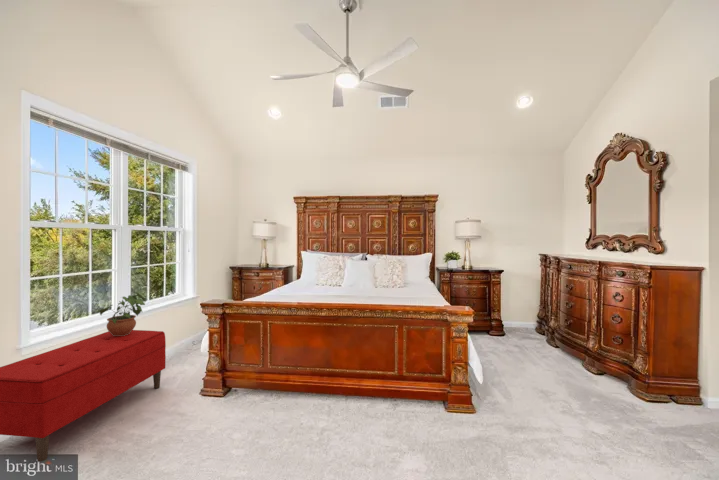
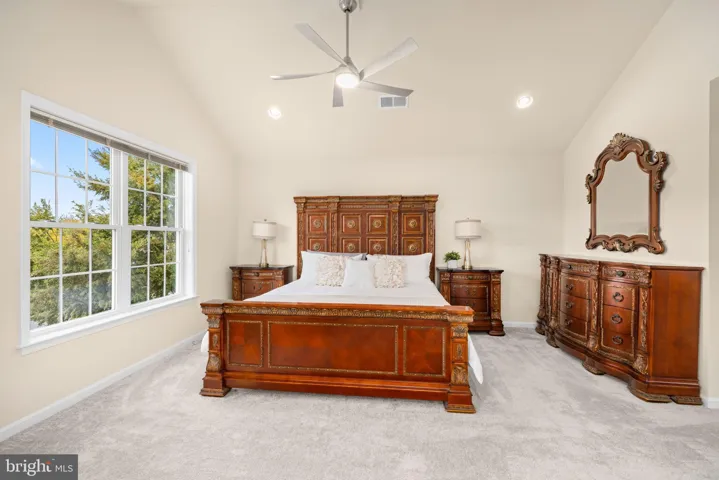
- potted plant (127, 313)
- bench (86, 382)
